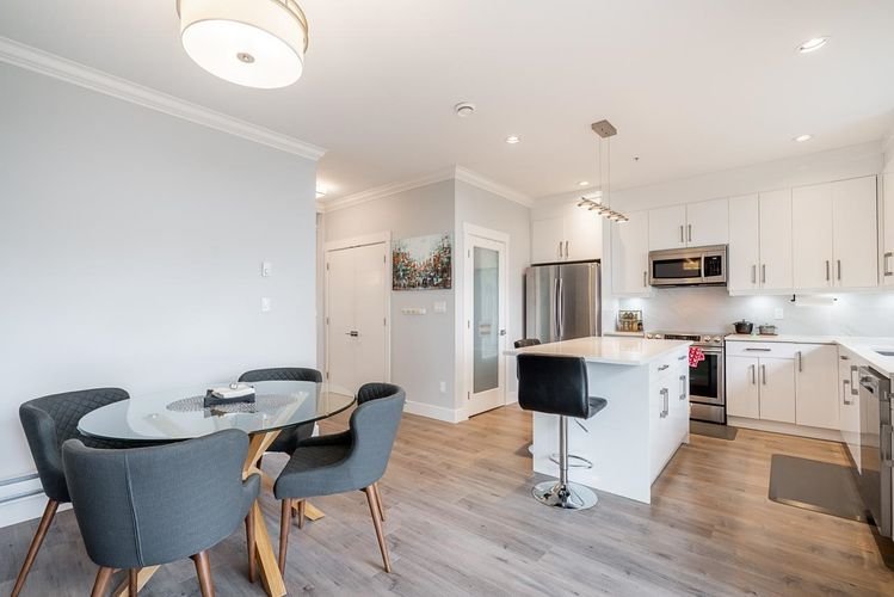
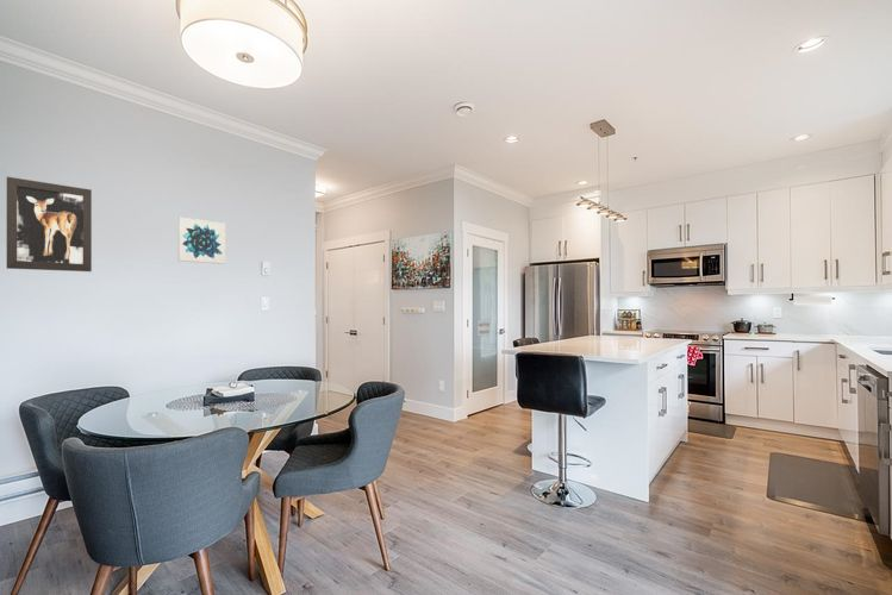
+ wall art (201, 240)
+ wall art (51, 226)
